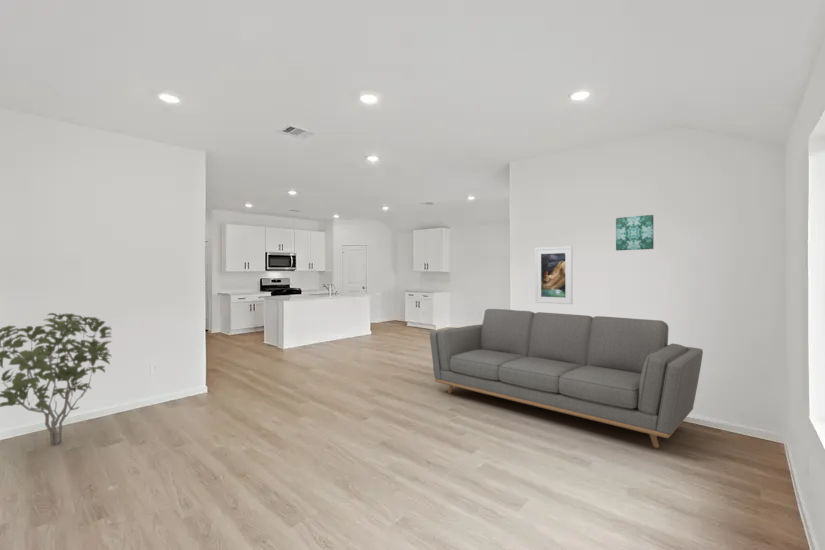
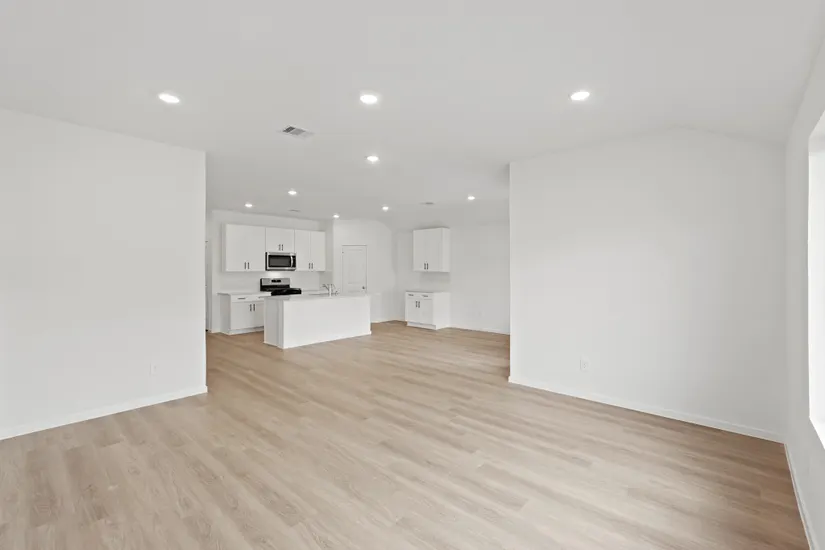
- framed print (553, 275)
- wall art (634, 233)
- sofa (548, 361)
- shrub (55, 378)
